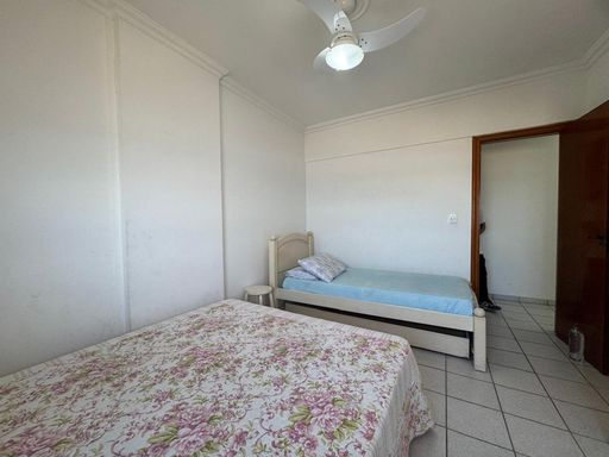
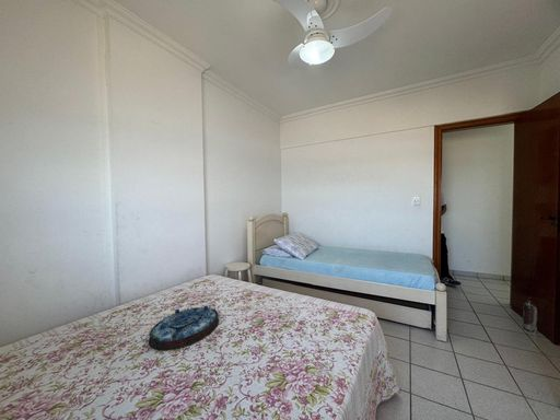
+ serving tray (186, 322)
